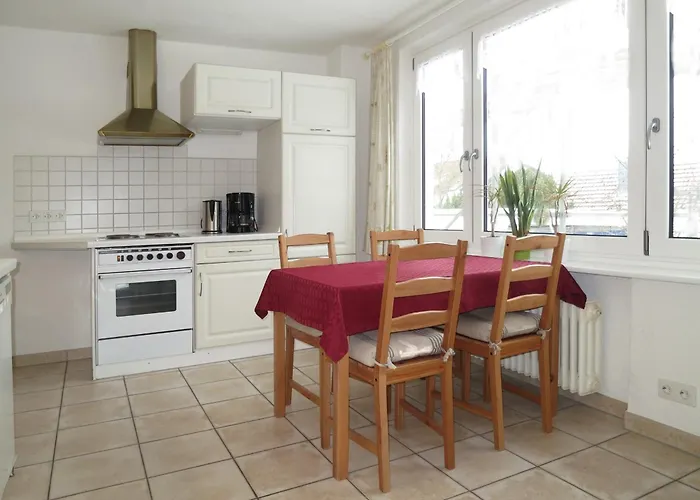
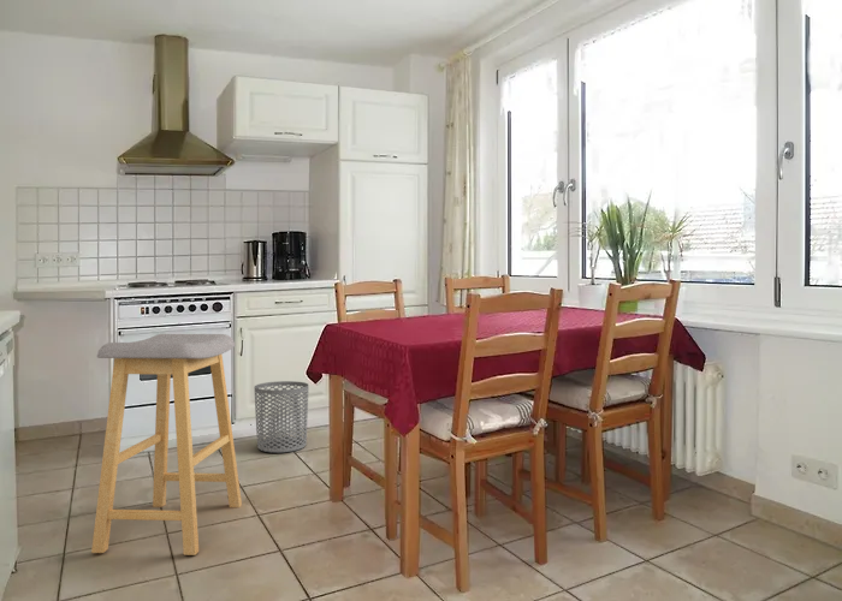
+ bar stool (176, 433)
+ waste bin (281, 416)
